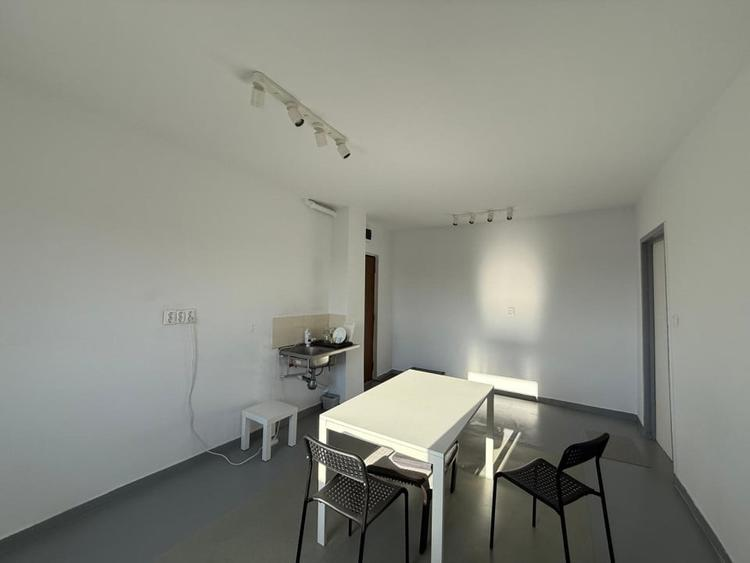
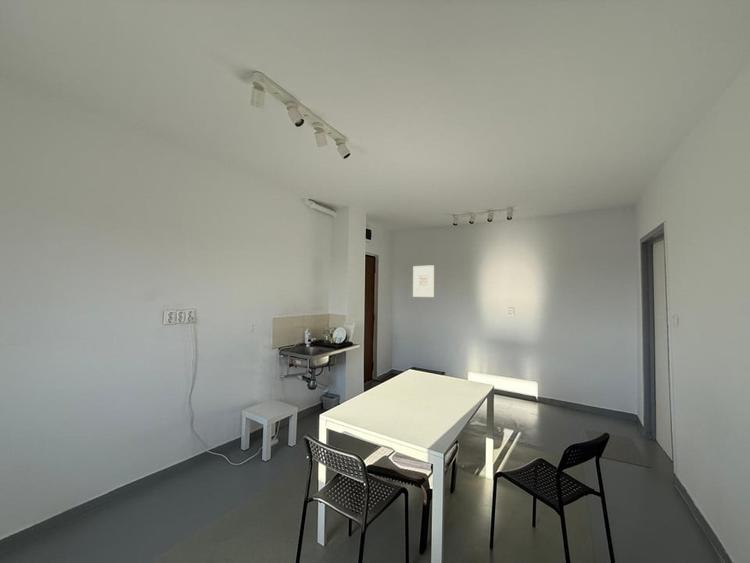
+ wall art (423, 281)
